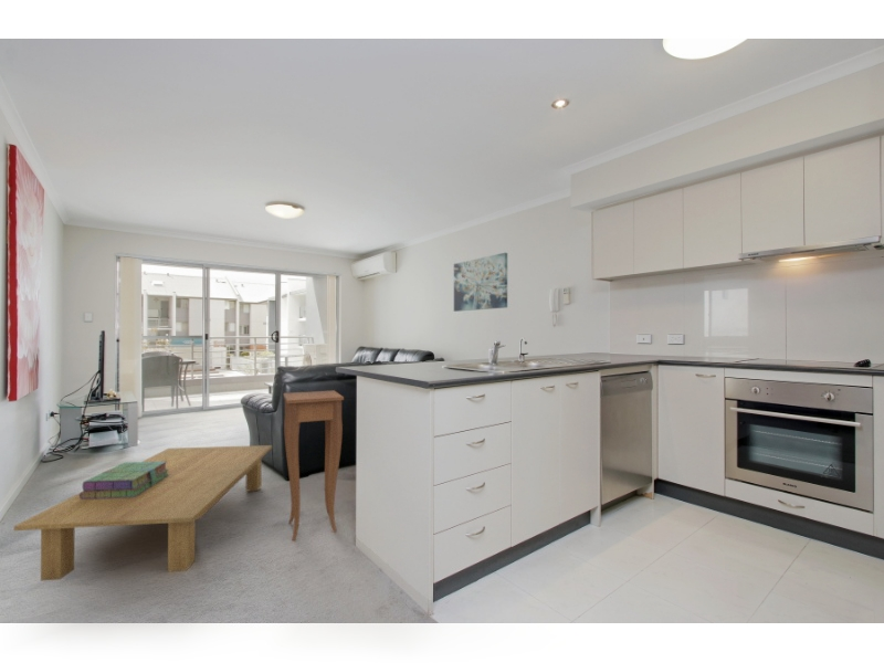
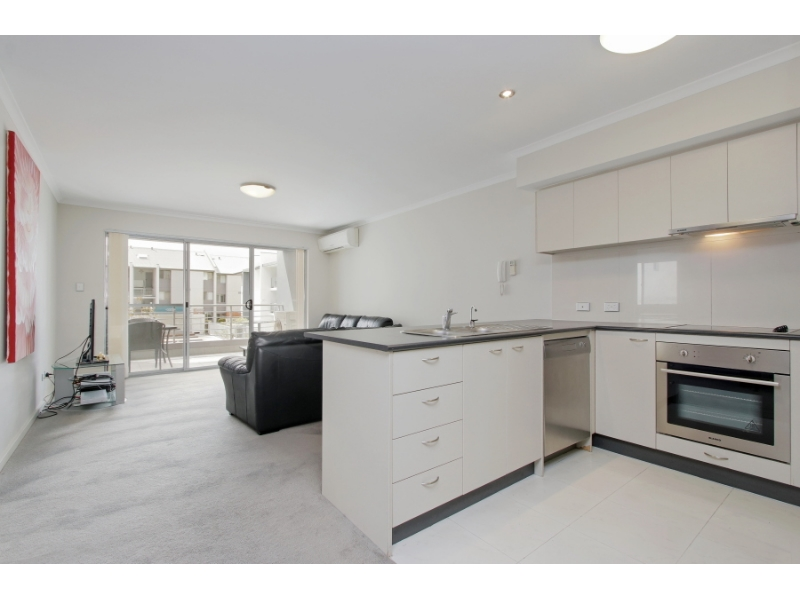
- wall art (478, 284)
- stack of books (127, 477)
- side table (325, 461)
- coffee table (177, 498)
